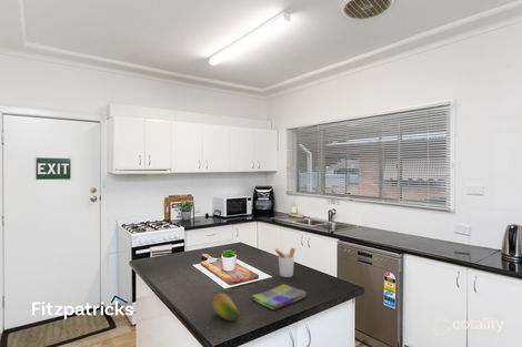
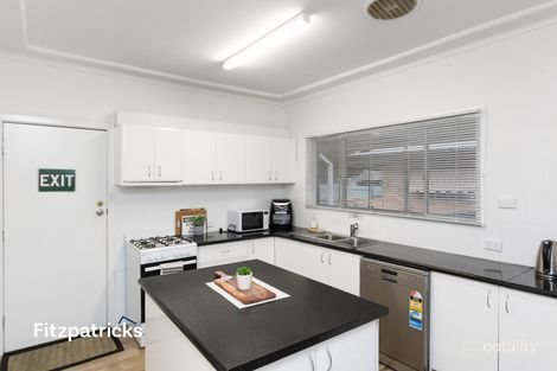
- dish towel (279, 295)
- utensil holder (283, 261)
- fruit (224, 306)
